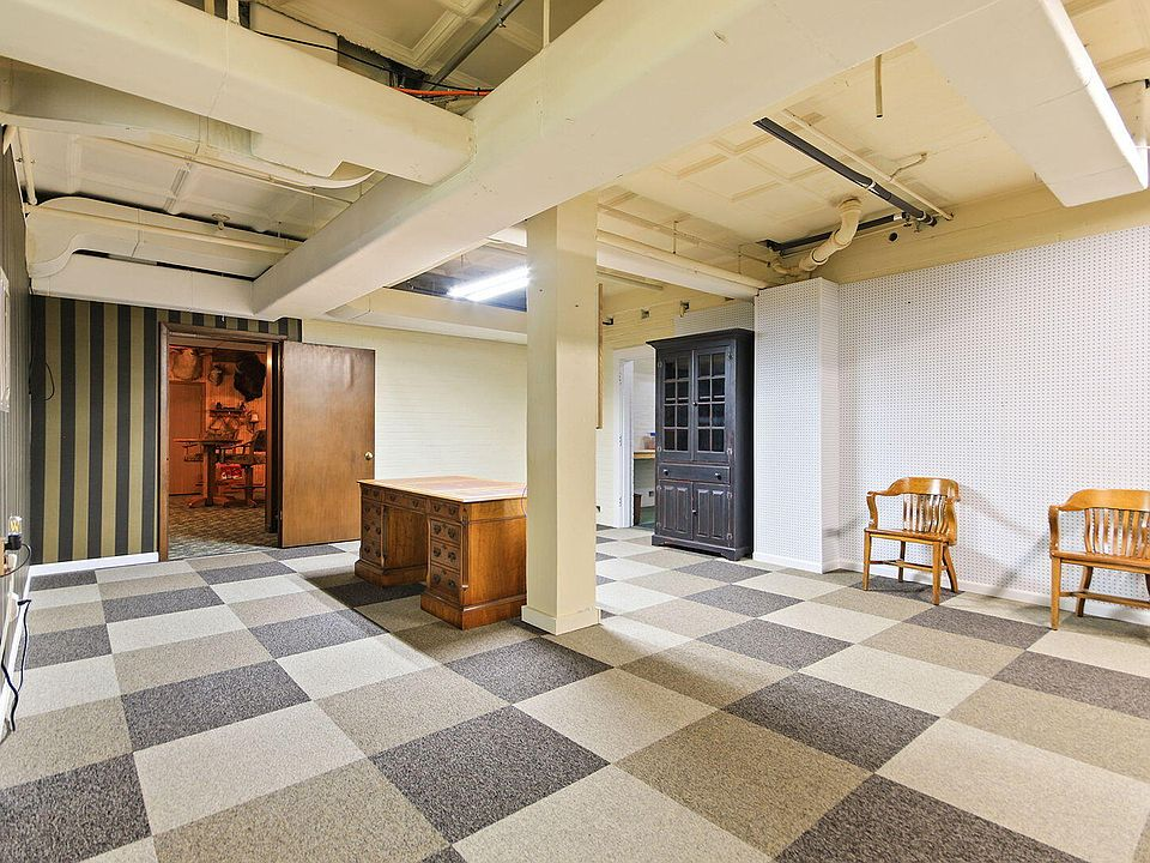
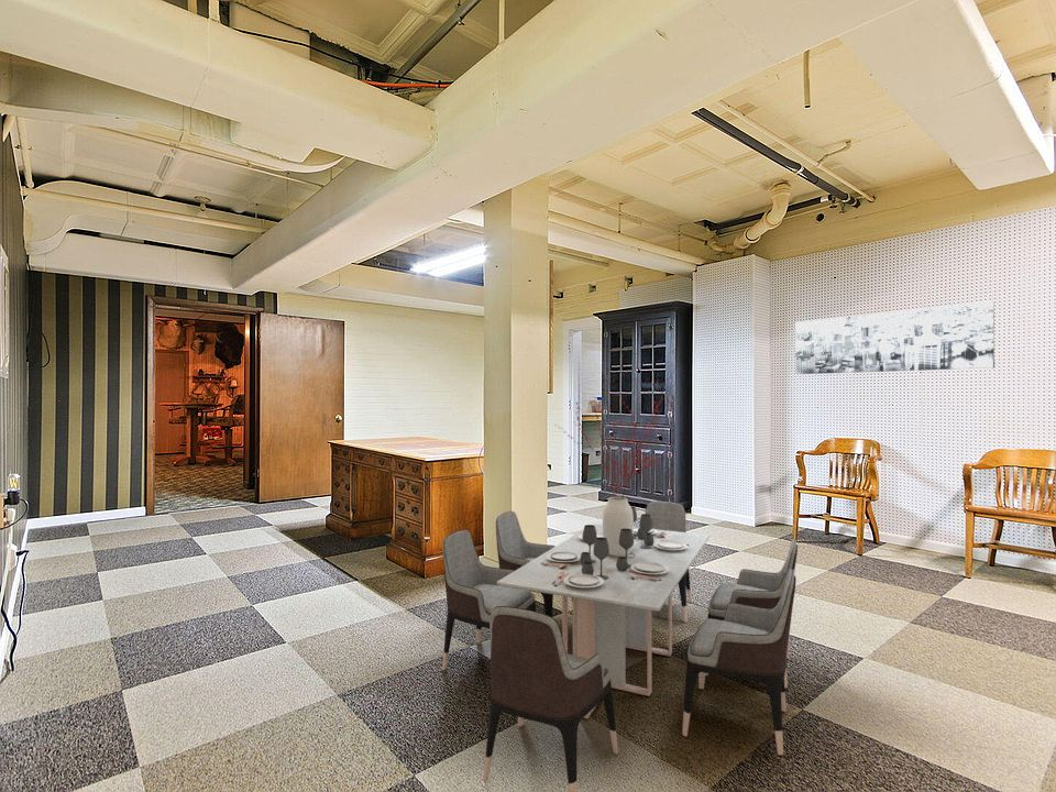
+ dining table (618, 521)
+ wall art (882, 342)
